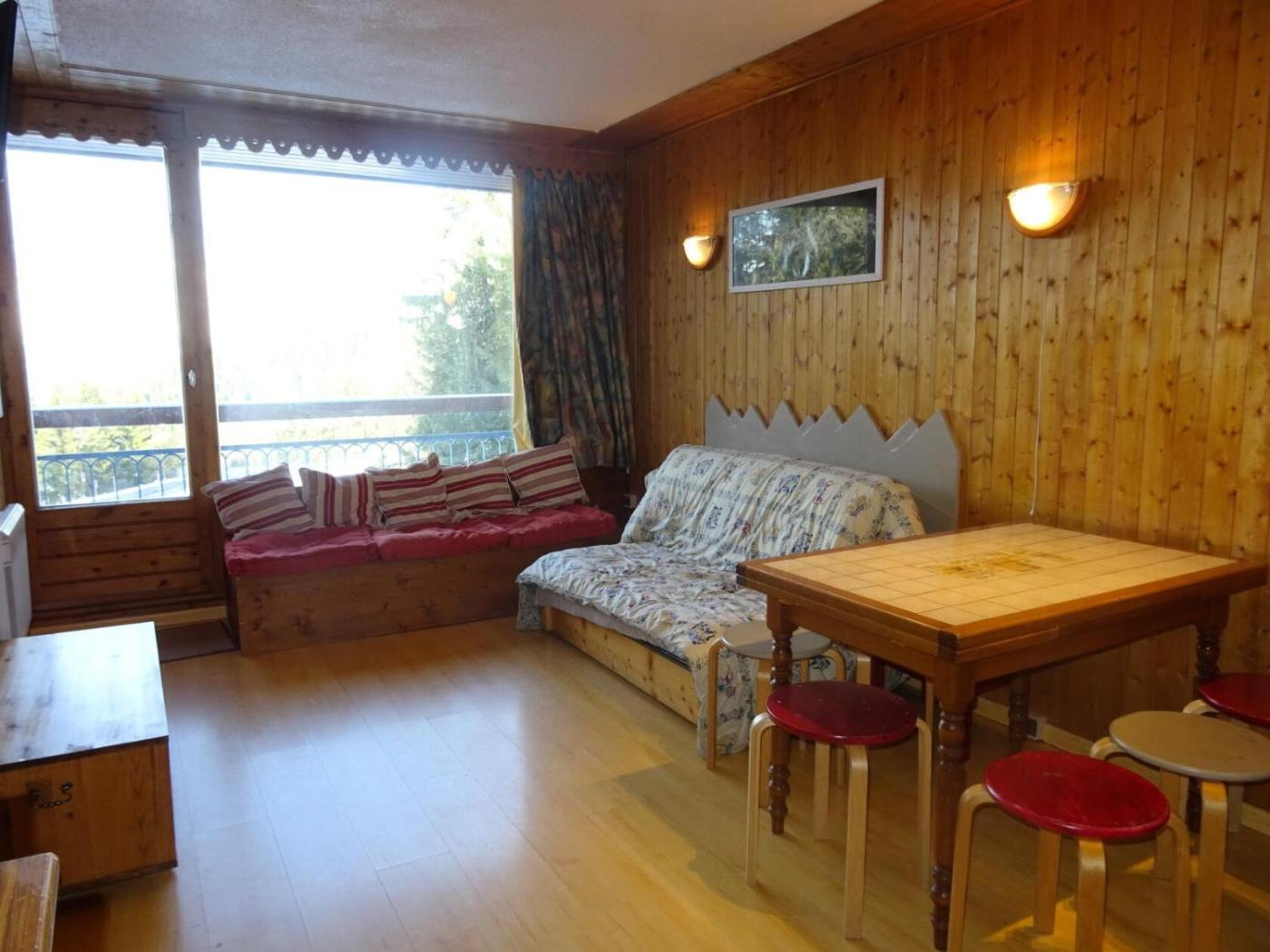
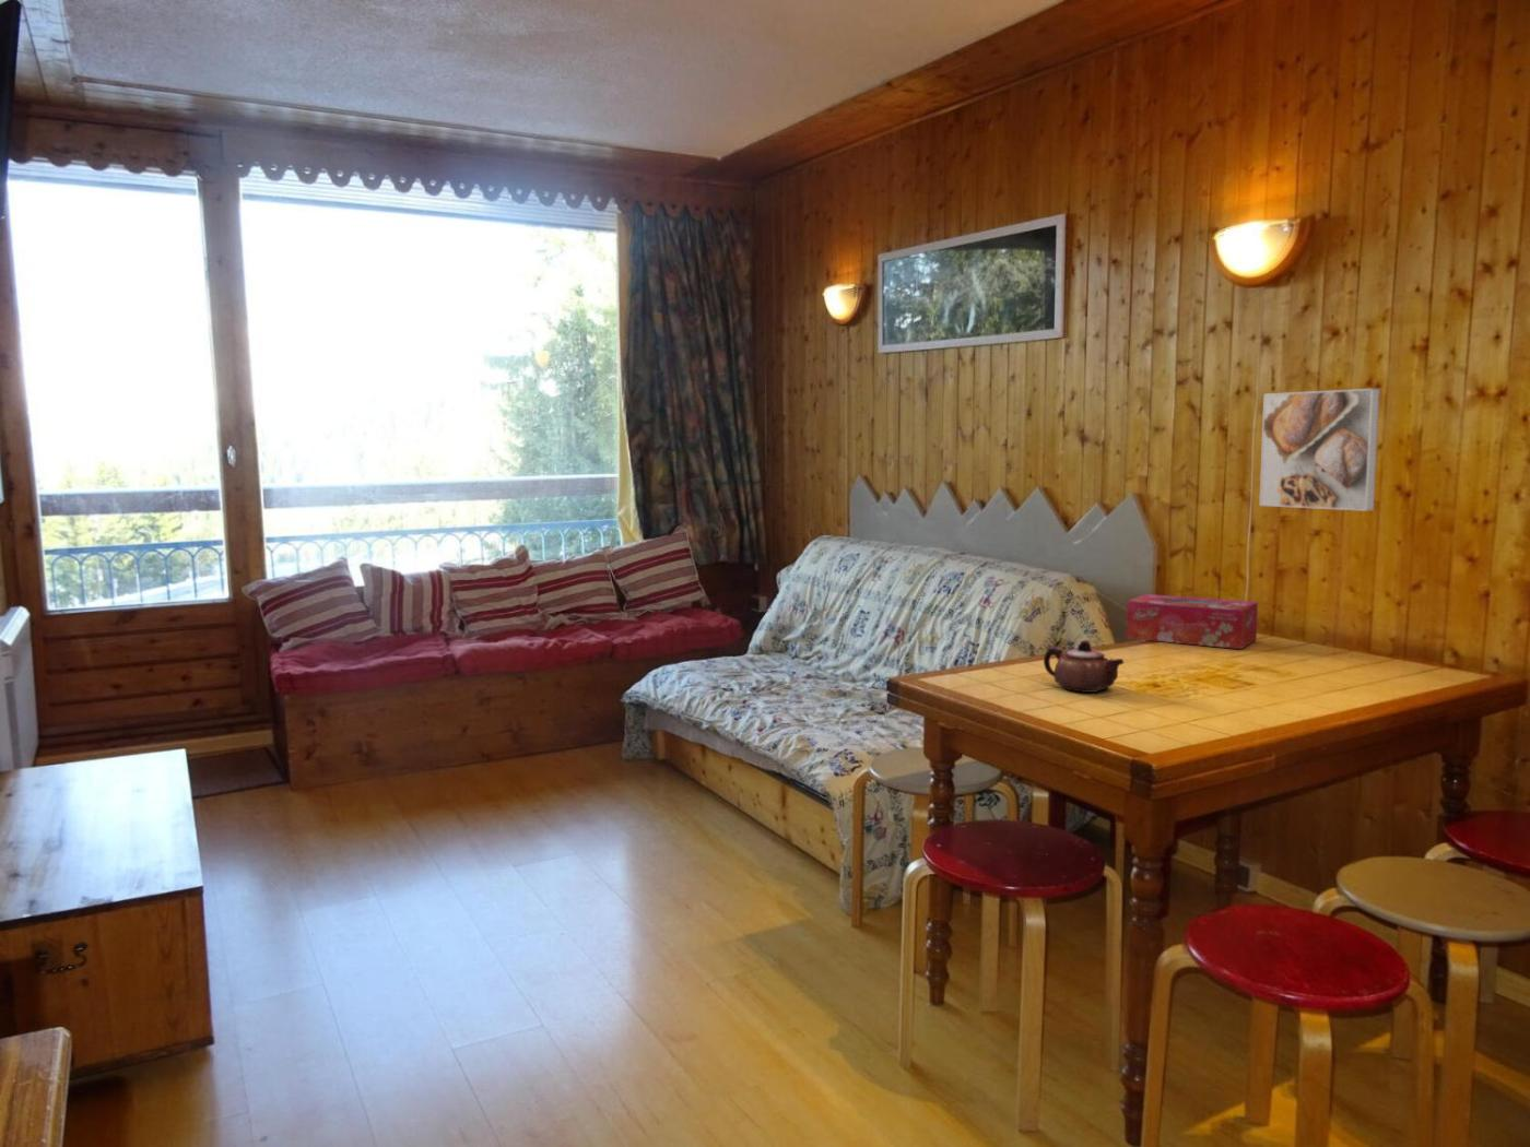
+ teapot (1082, 663)
+ tissue box (1191, 619)
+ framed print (1316, 449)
